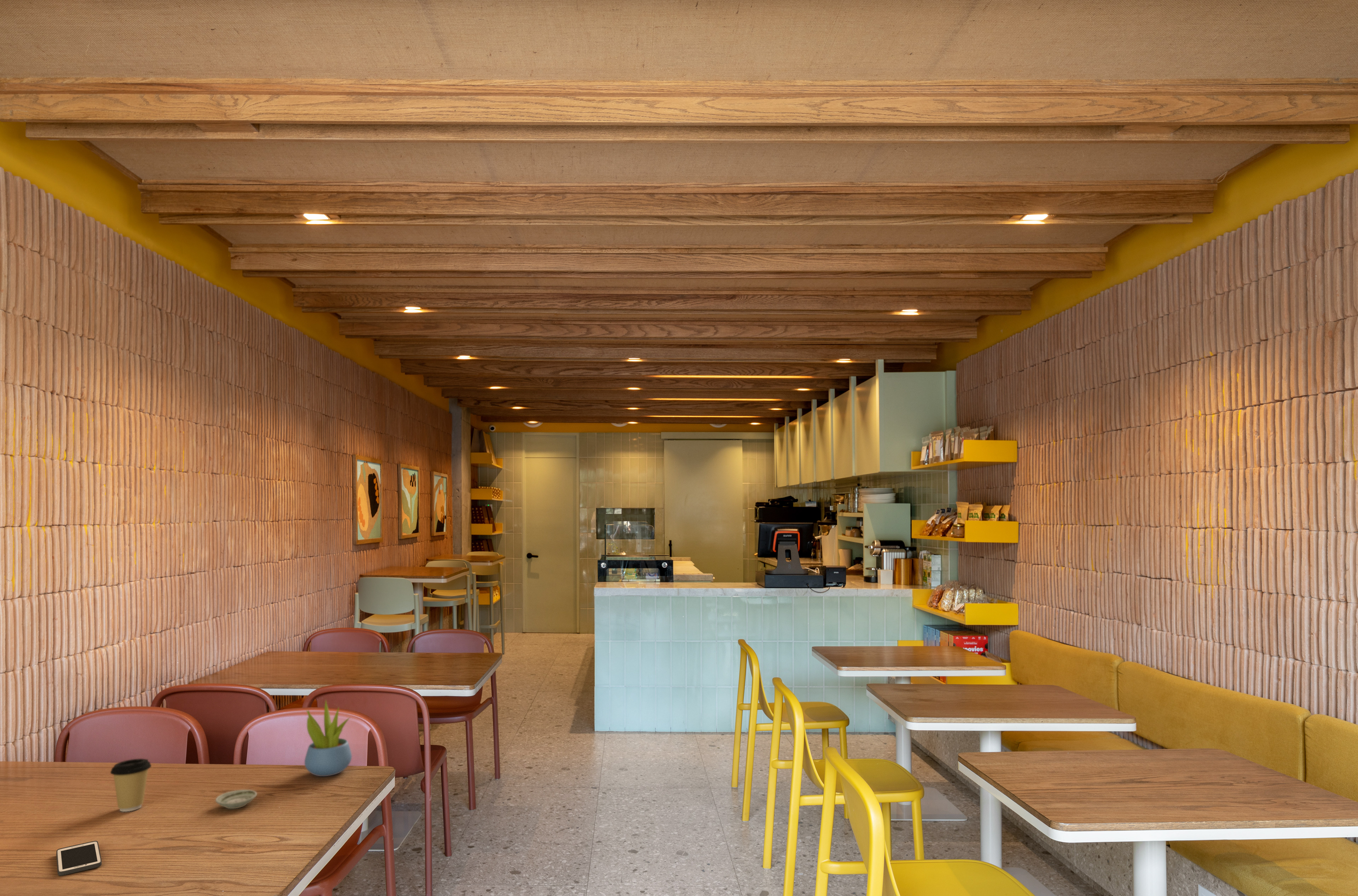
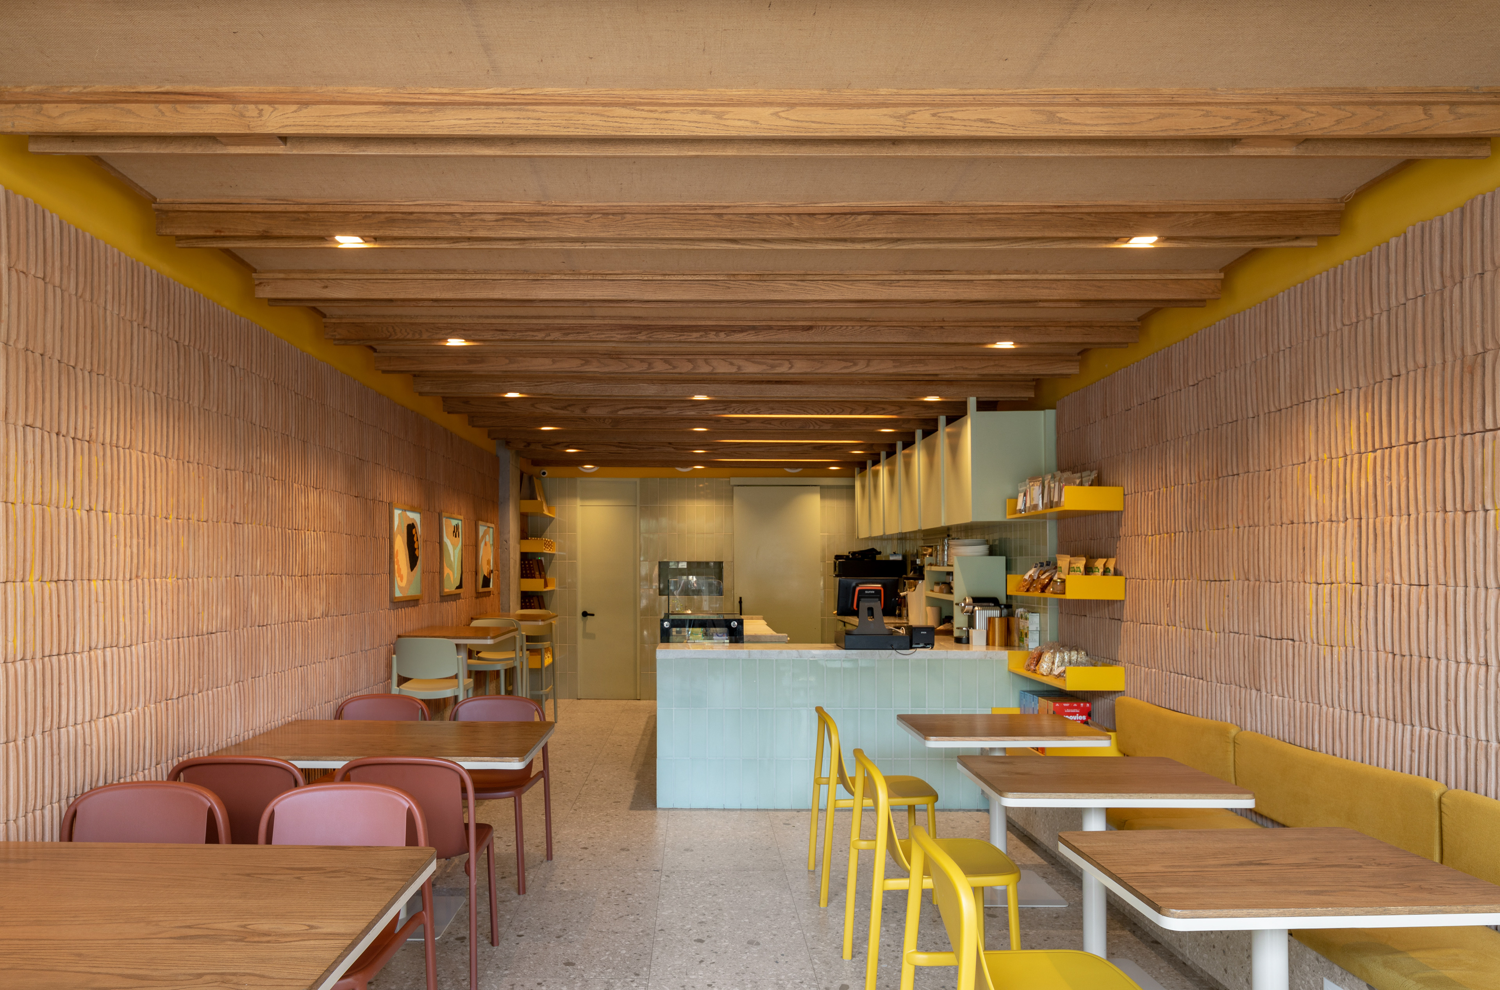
- cell phone (79, 858)
- saucer (236, 800)
- succulent plant (327, 738)
- coffee cup (131, 784)
